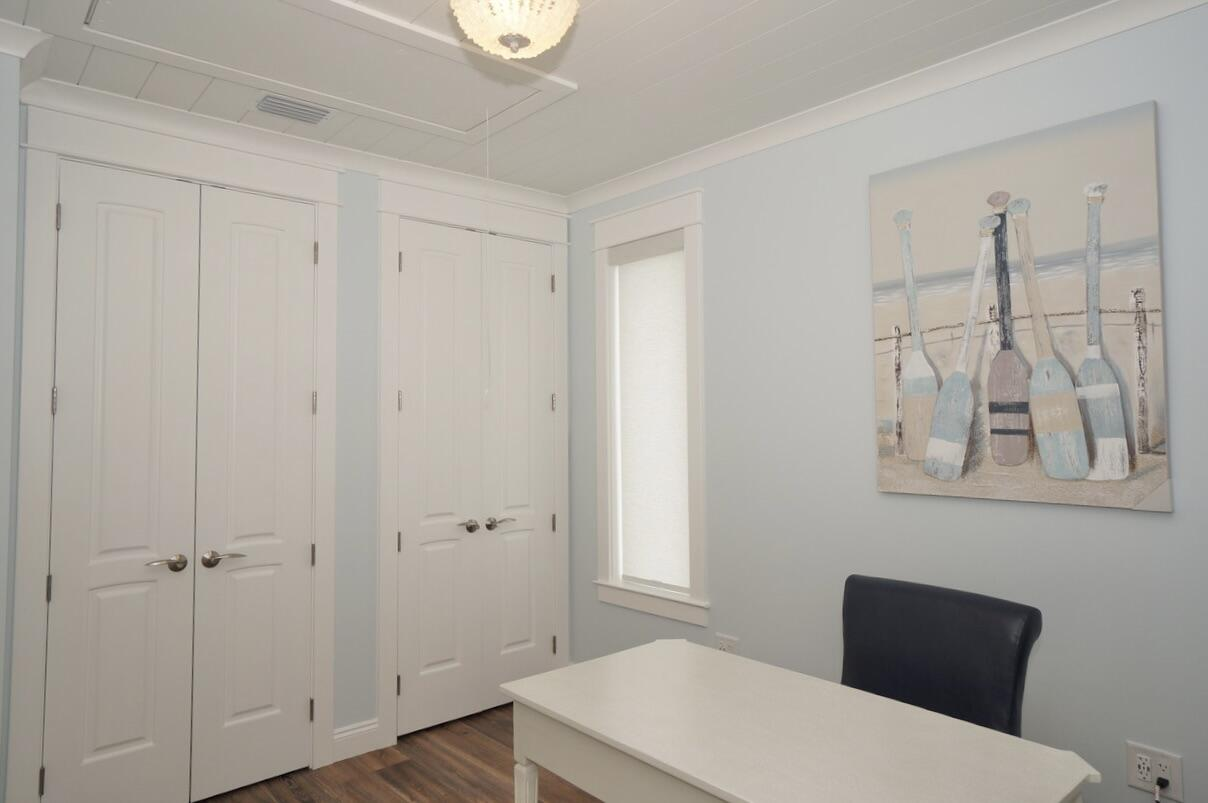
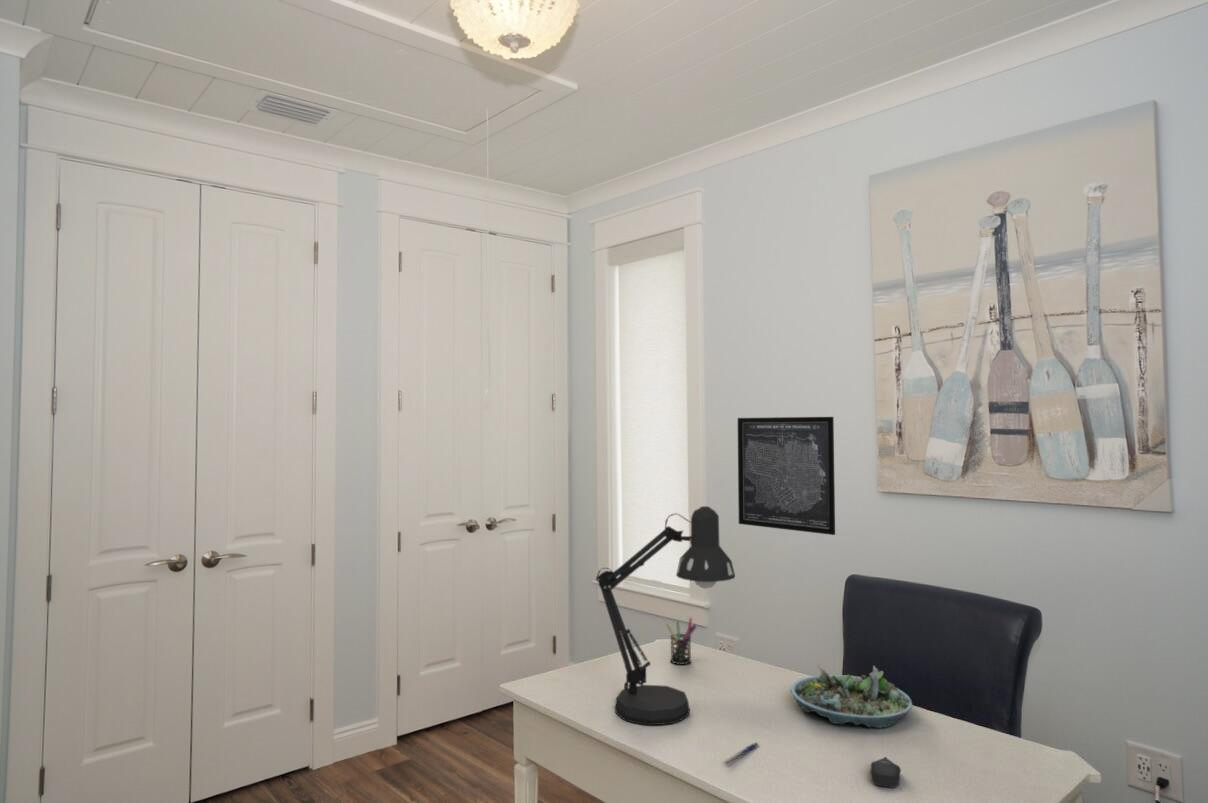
+ pen holder (681, 639)
+ pen (741, 753)
+ computer mouse (885, 769)
+ wall art (783, 473)
+ desk lamp (678, 577)
+ succulent planter (850, 685)
